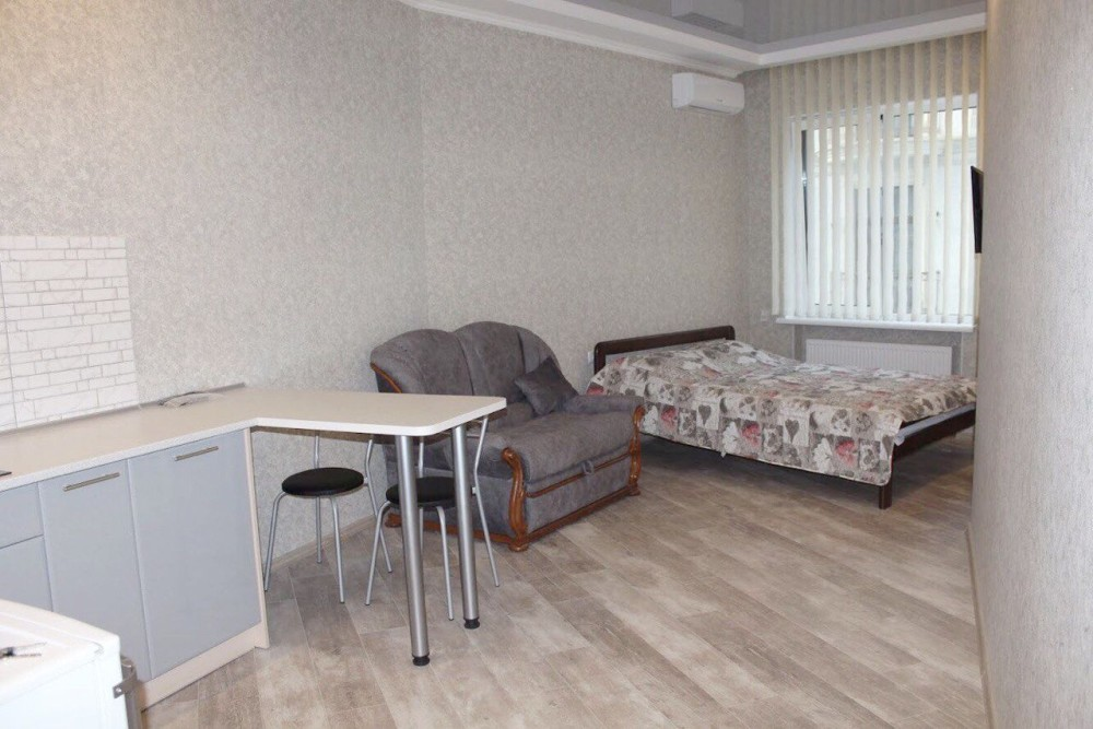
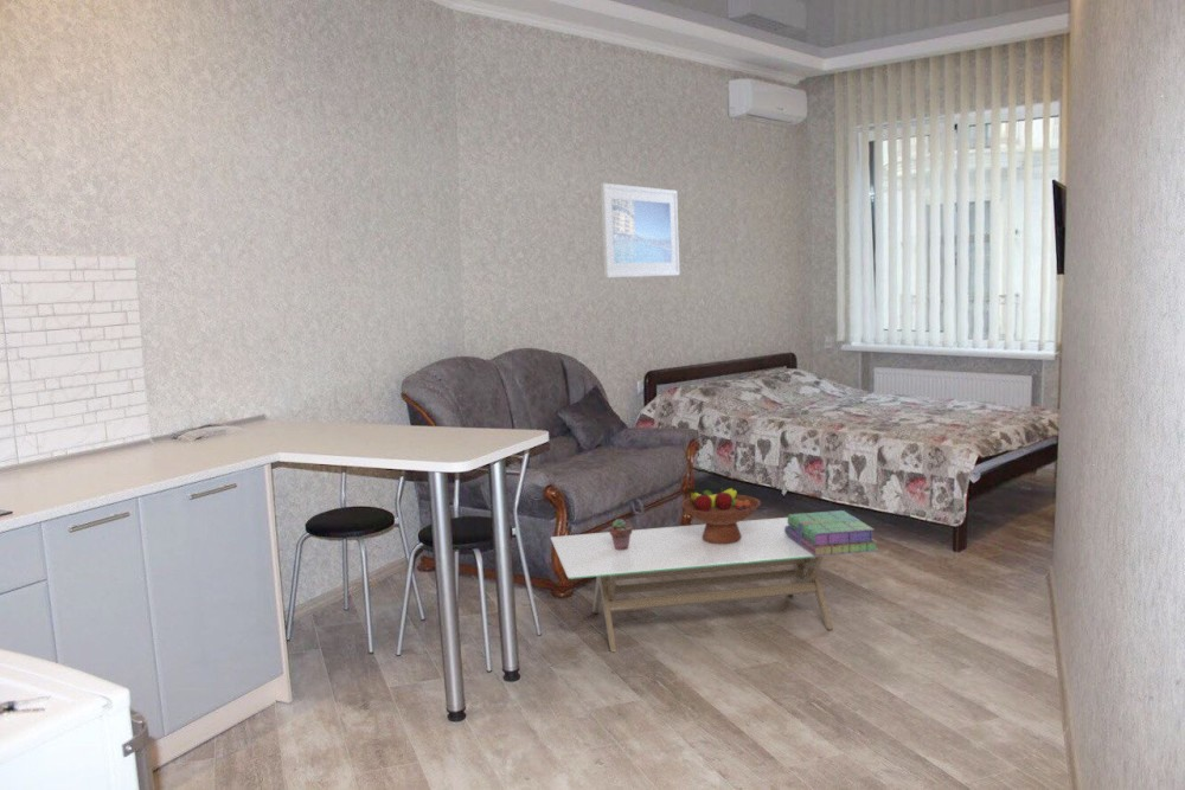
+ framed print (642, 231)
+ fruit bowl (720, 513)
+ coffee table (706, 582)
+ potted succulent (621, 533)
+ stack of books (830, 531)
